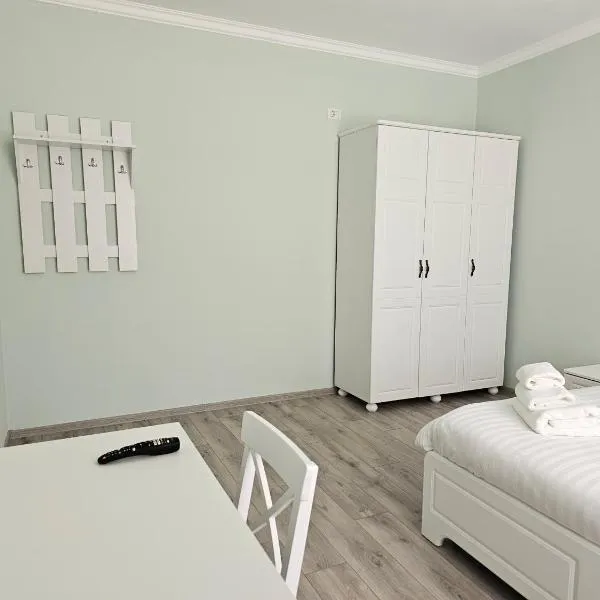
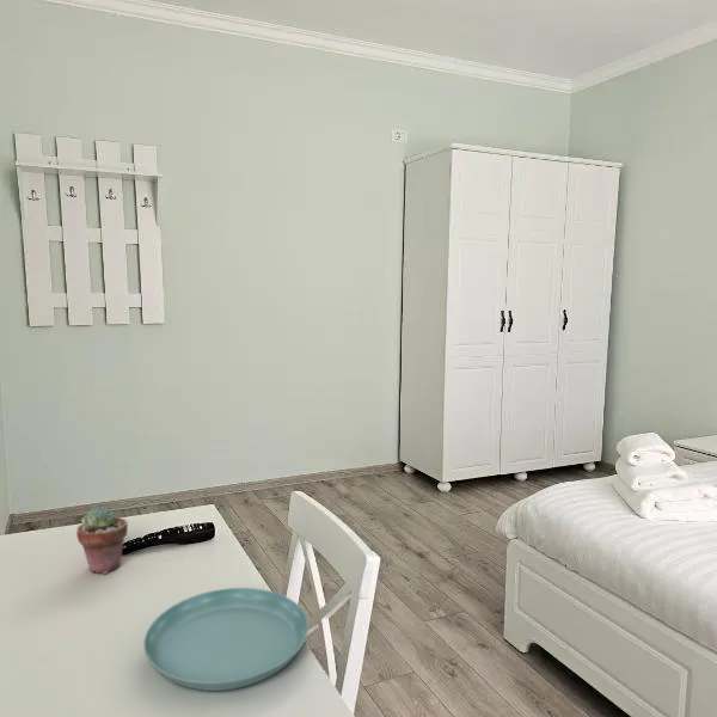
+ saucer (228, 638)
+ potted succulent (103, 537)
